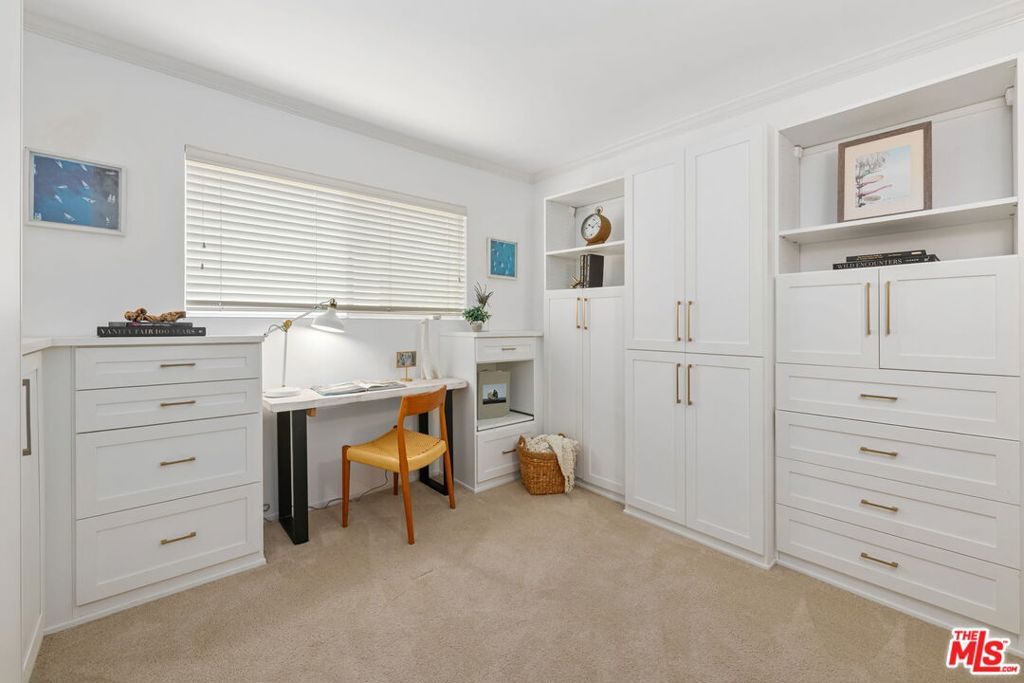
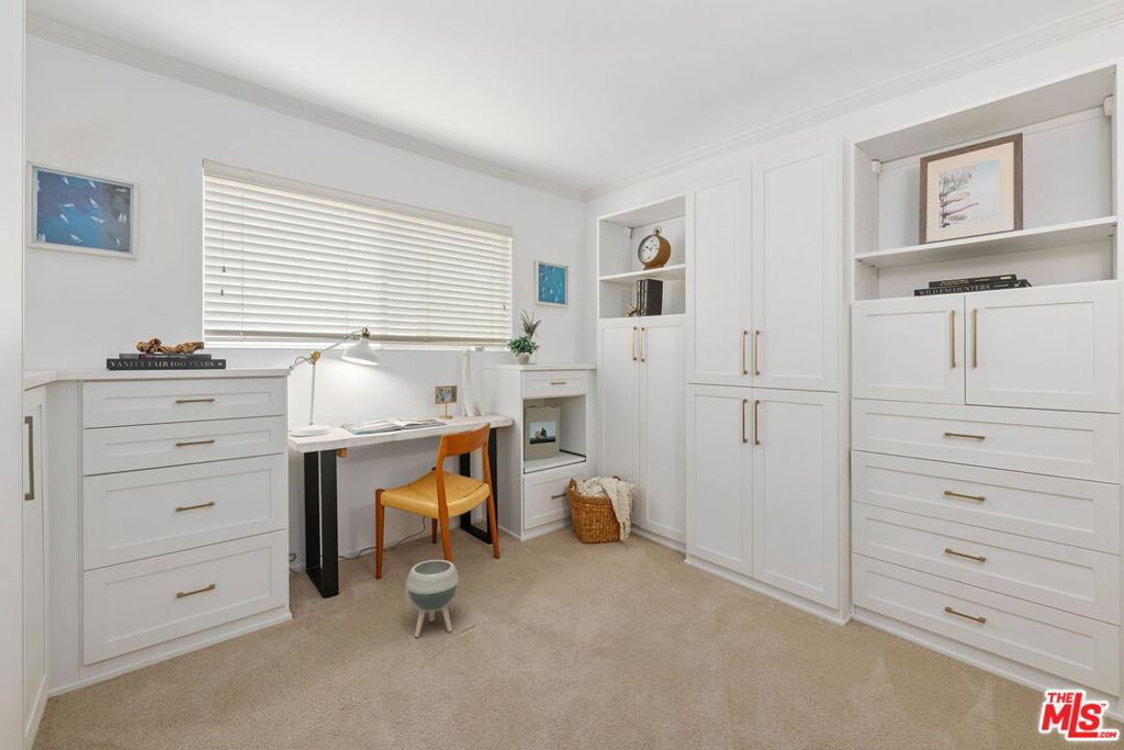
+ planter (432, 597)
